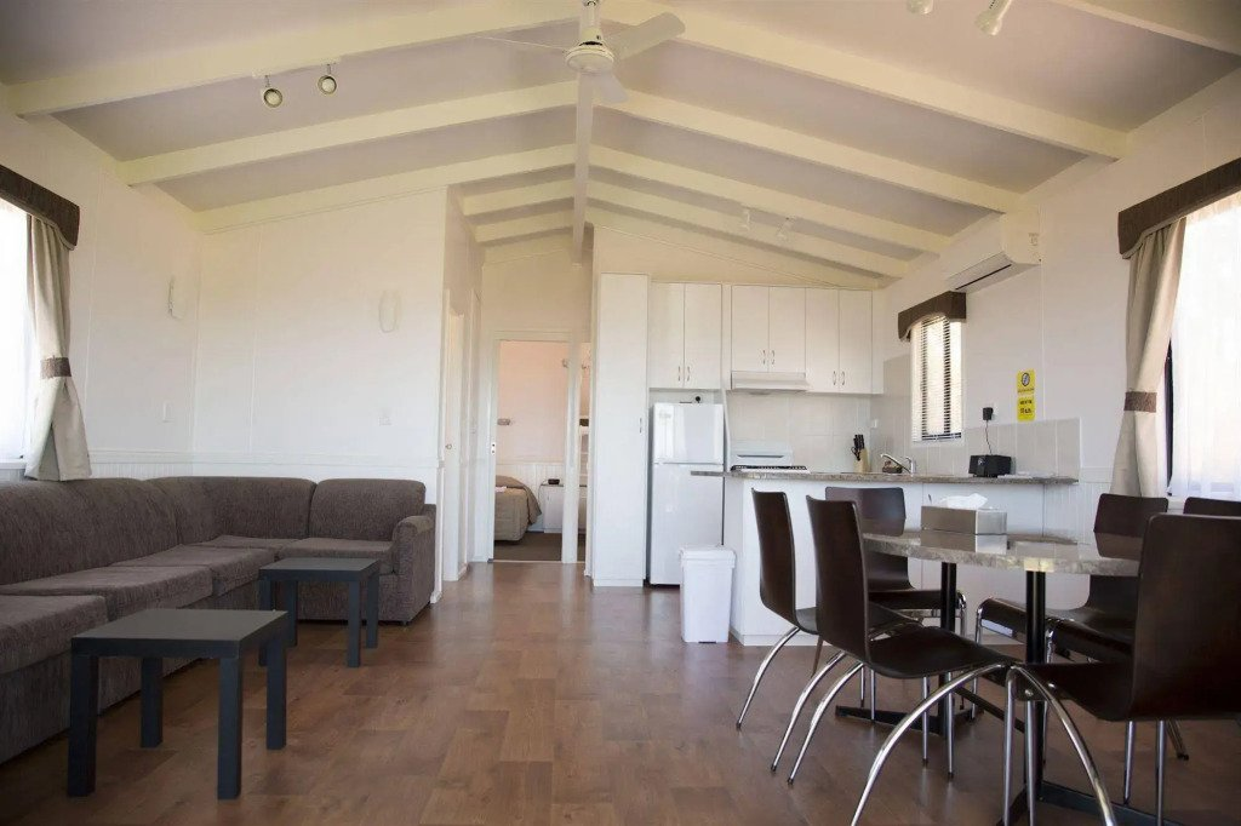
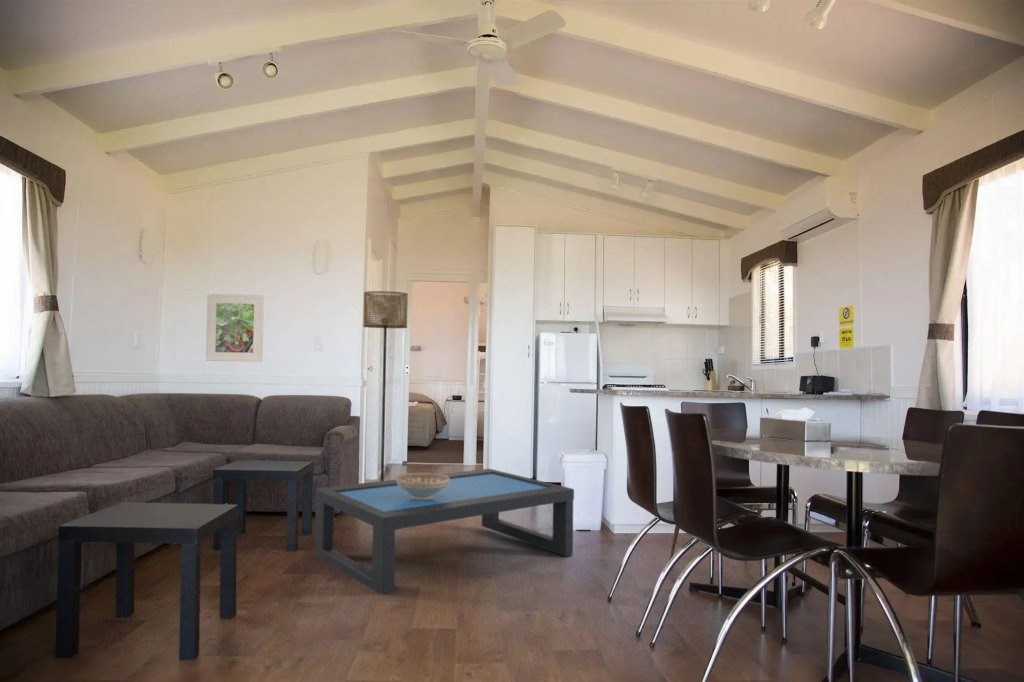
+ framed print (235, 327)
+ coffee table (446, 520)
+ floor lamp (383, 404)
+ decorative bowl (422, 485)
